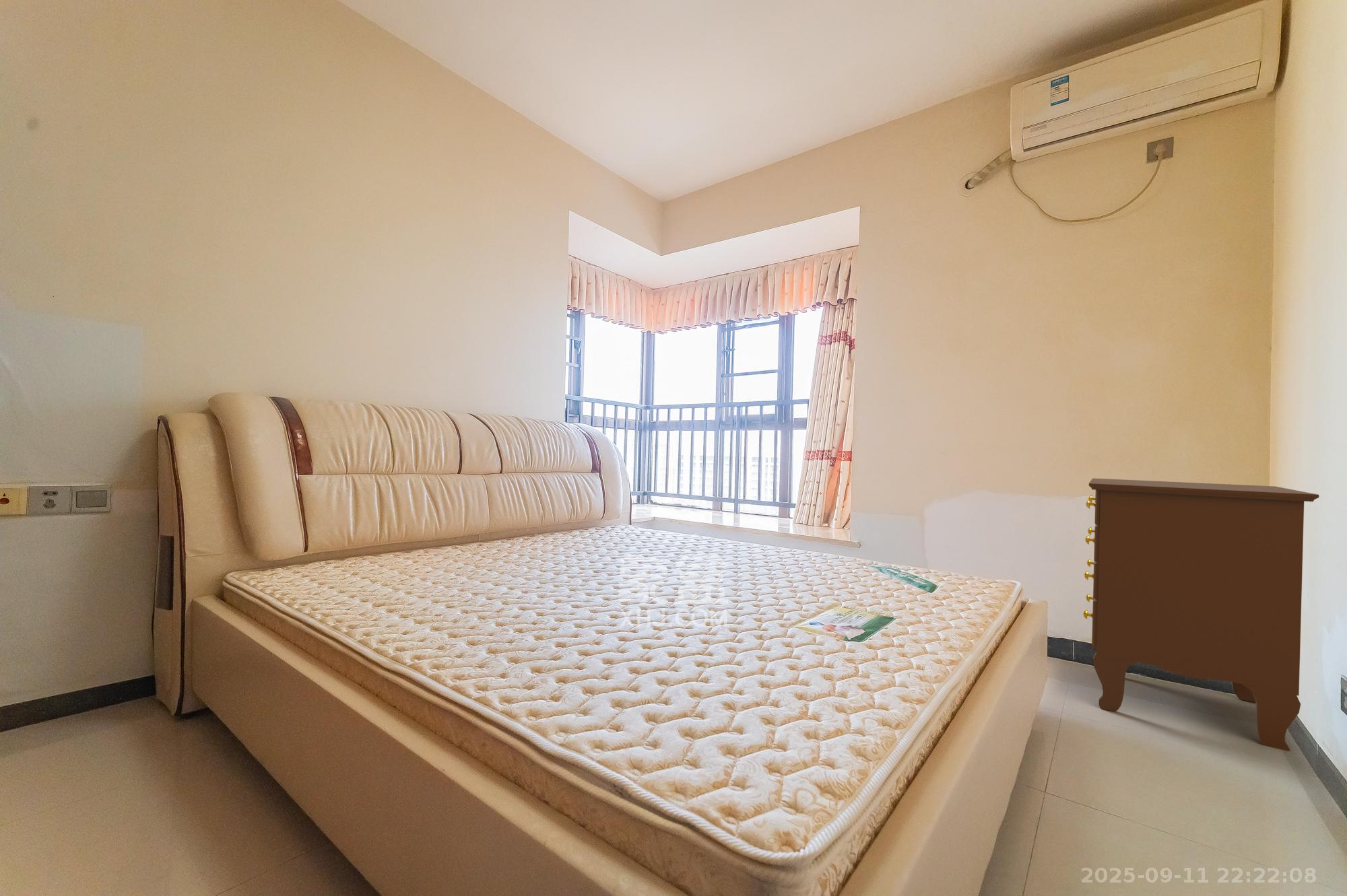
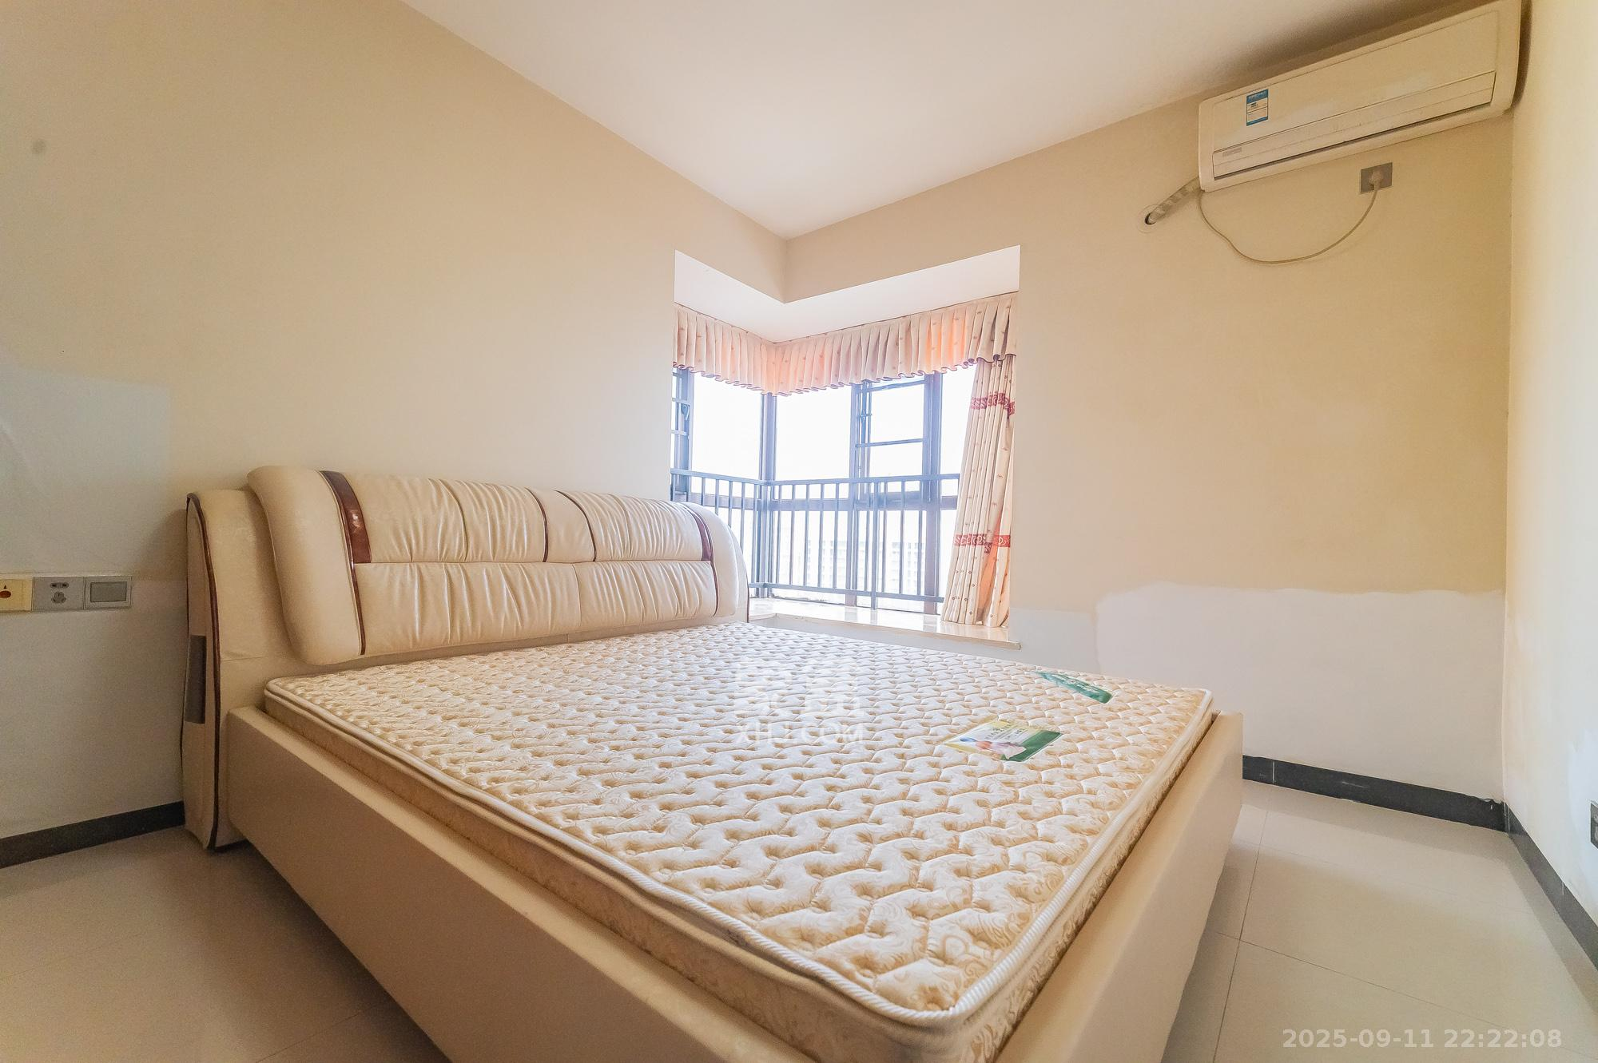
- dresser (1179, 594)
